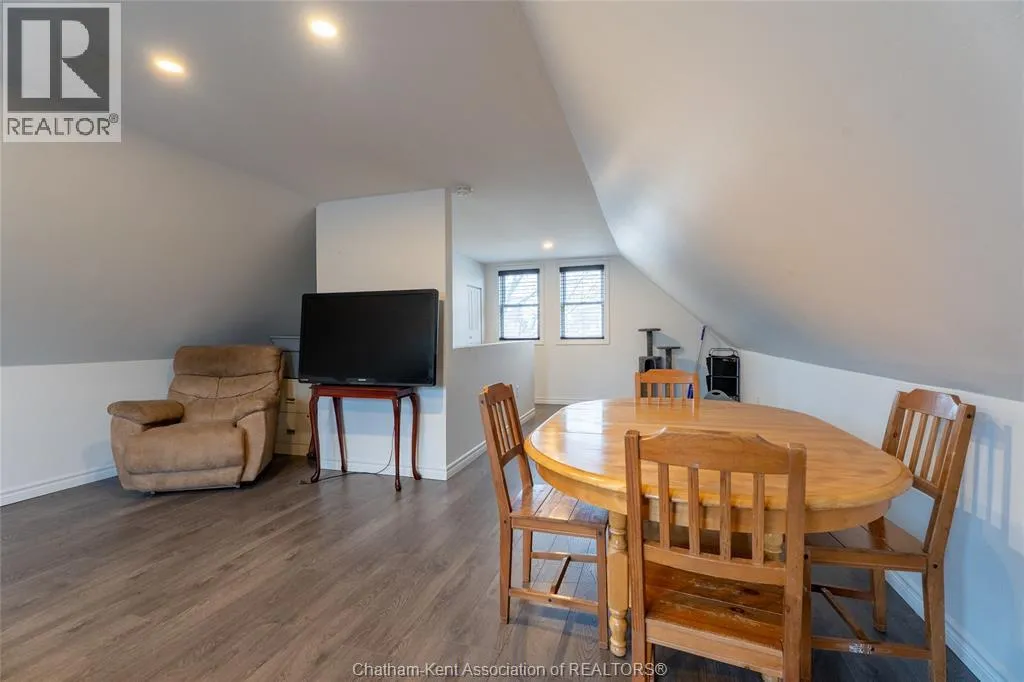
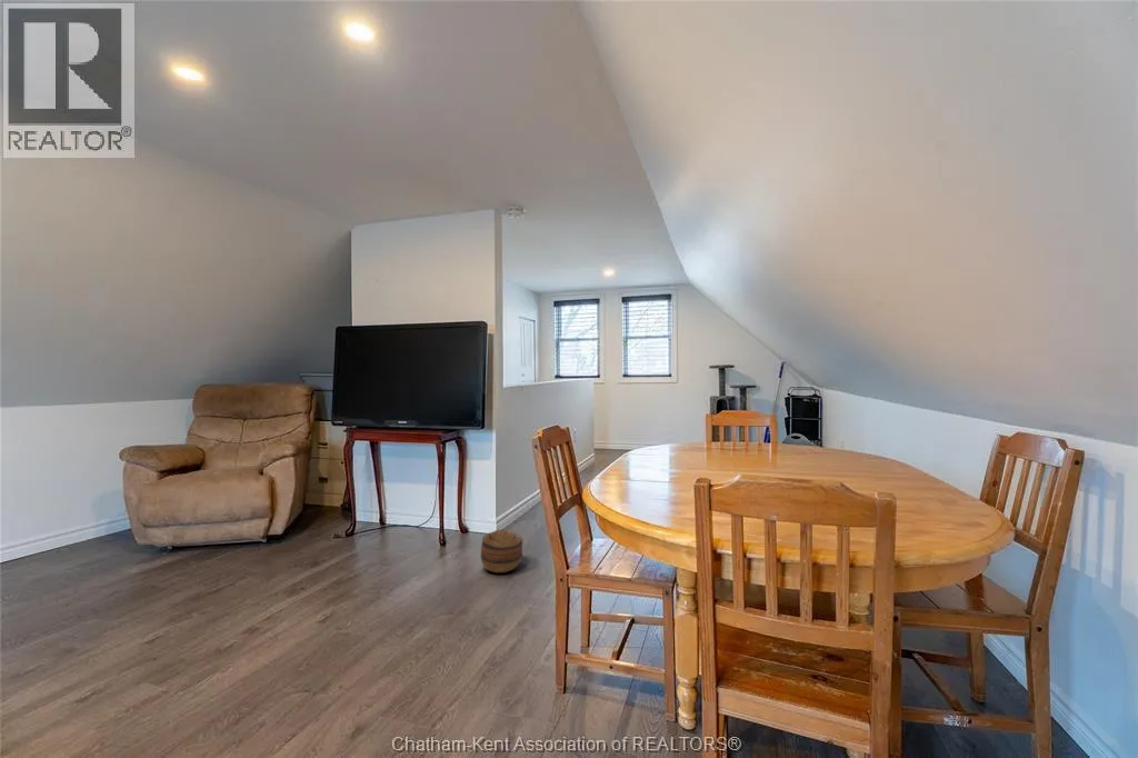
+ basket (501, 549)
